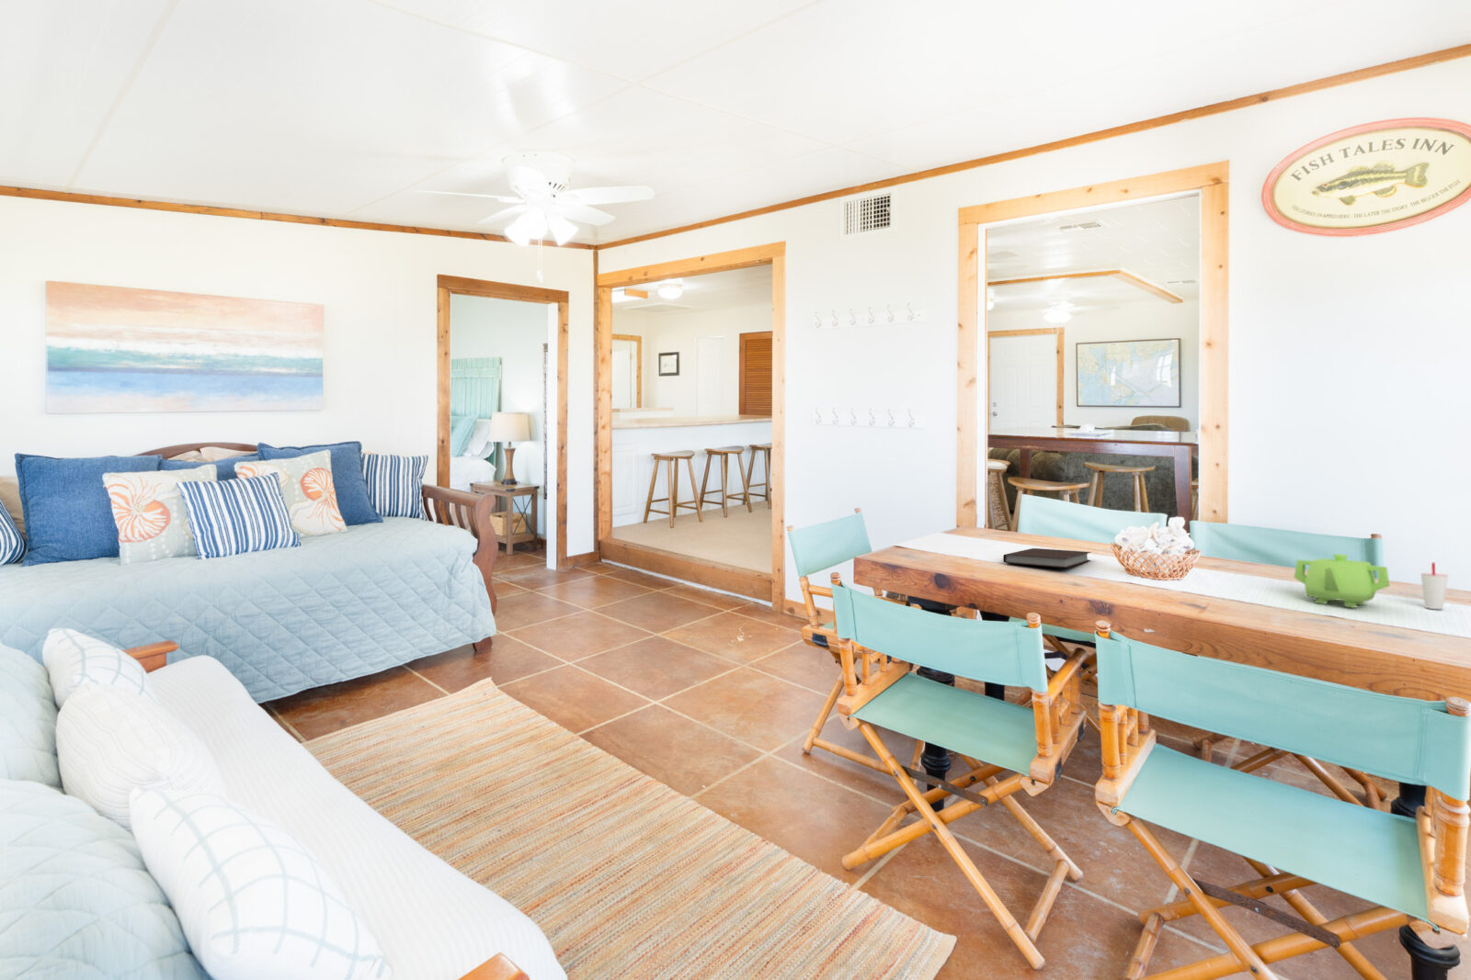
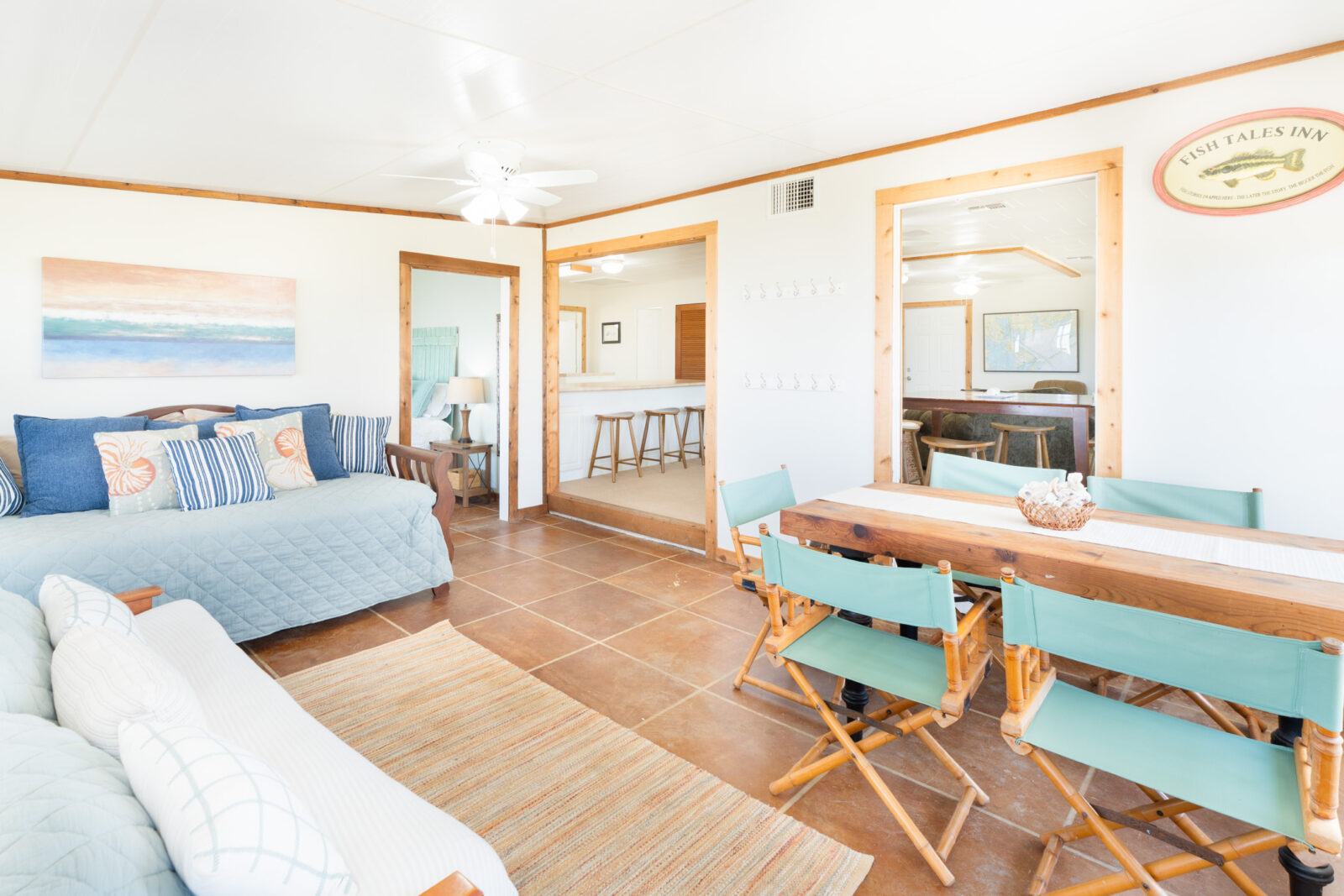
- cup (1434, 585)
- teapot (1336, 580)
- notebook (1047, 557)
